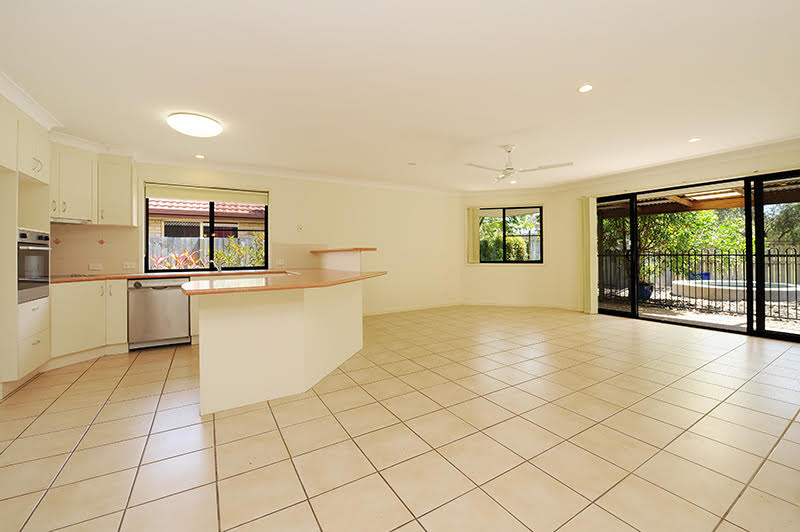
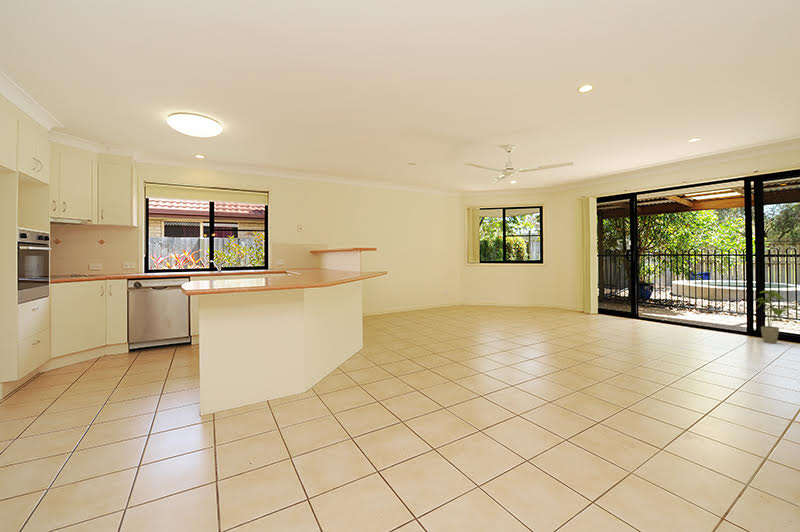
+ house plant (774, 316)
